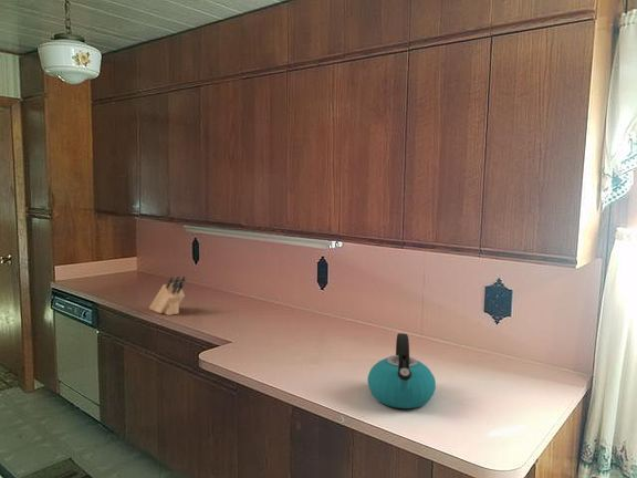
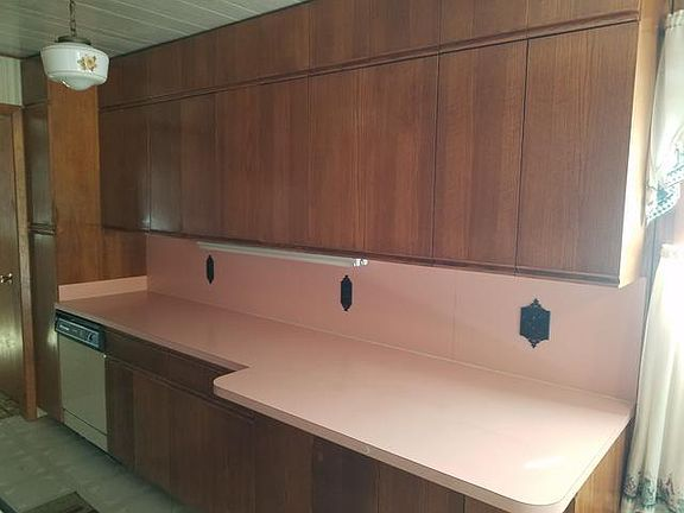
- kettle (401, 367)
- knife block (168, 292)
